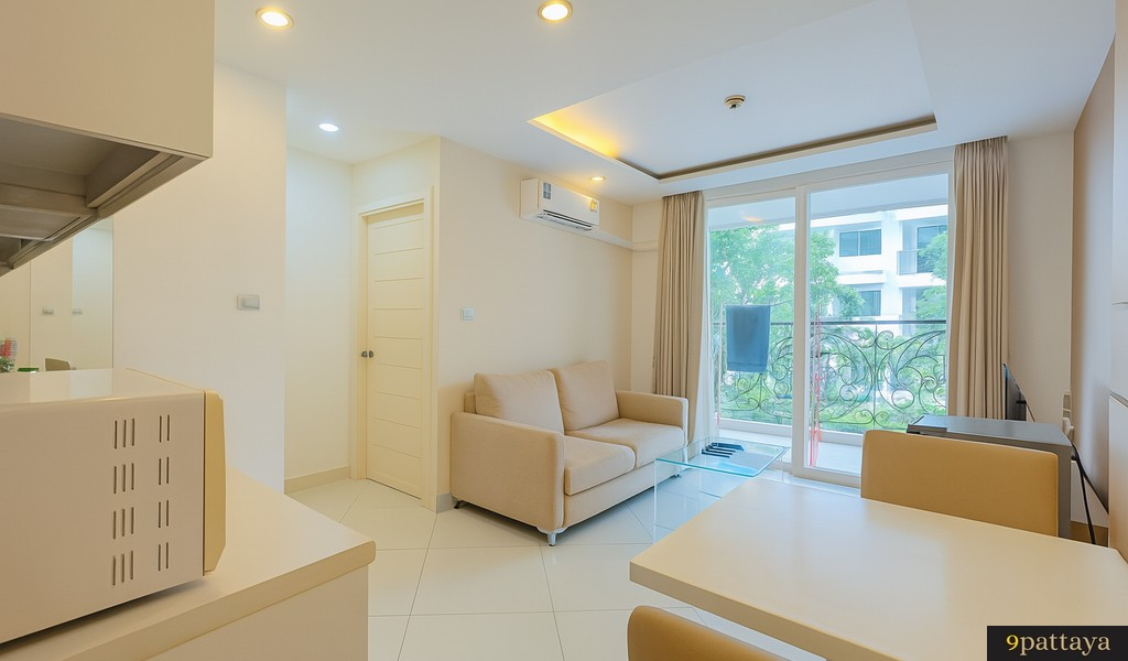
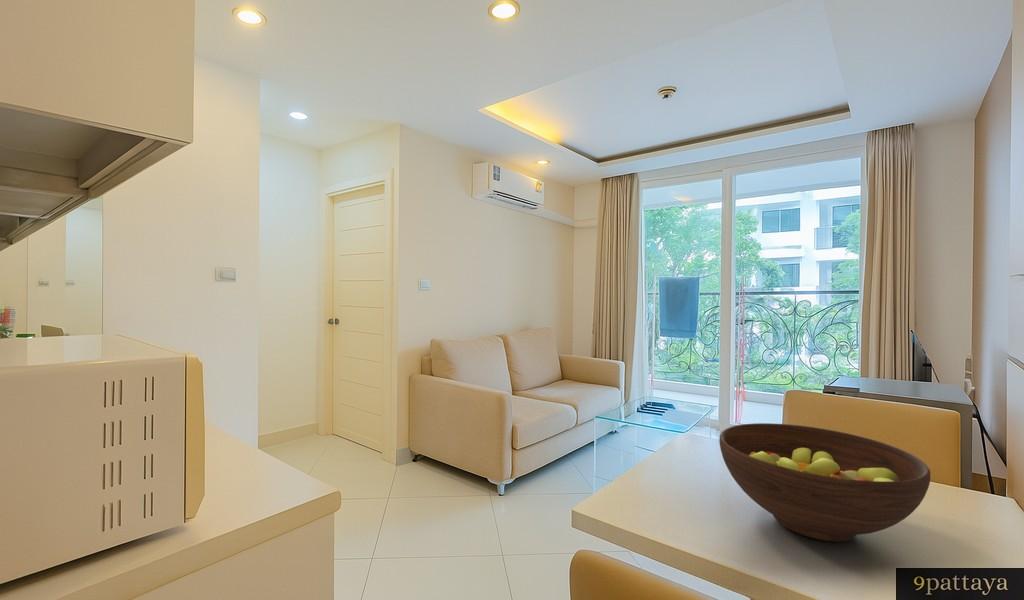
+ fruit bowl (812, 486)
